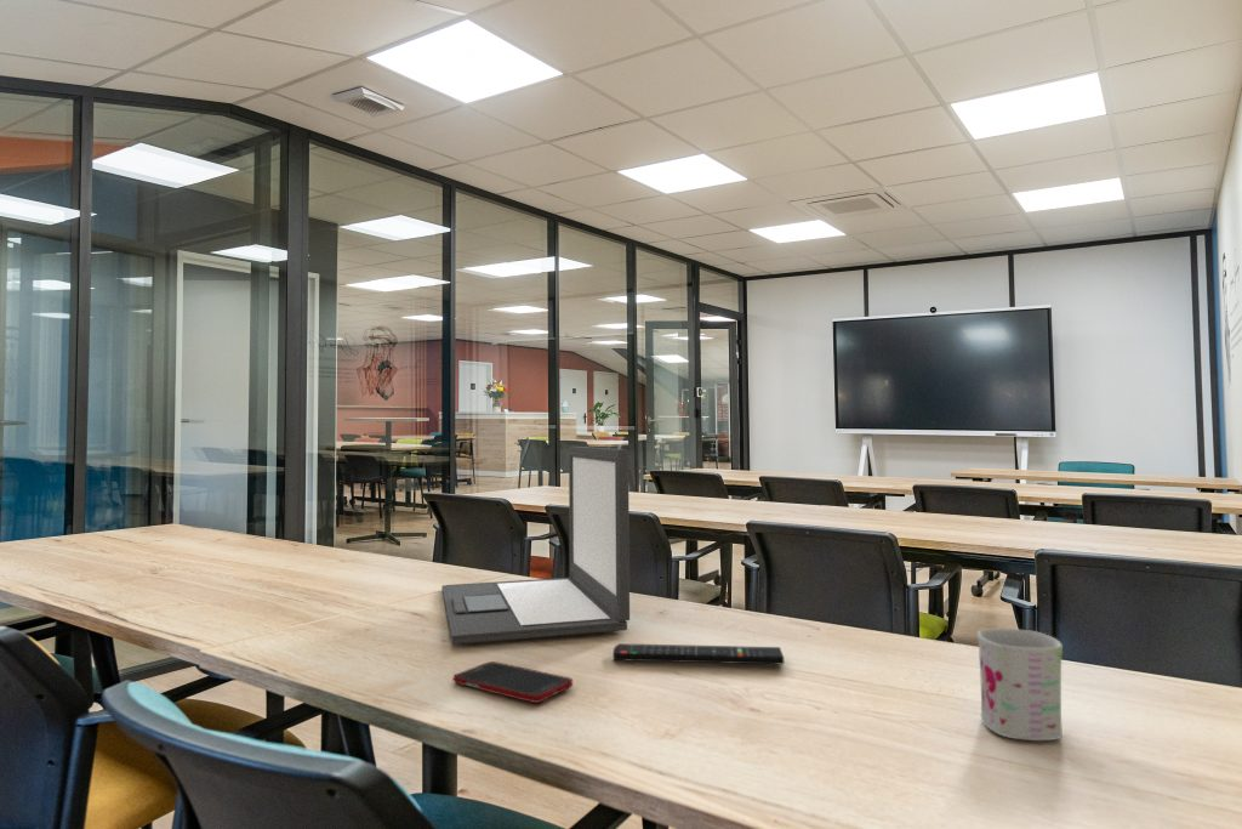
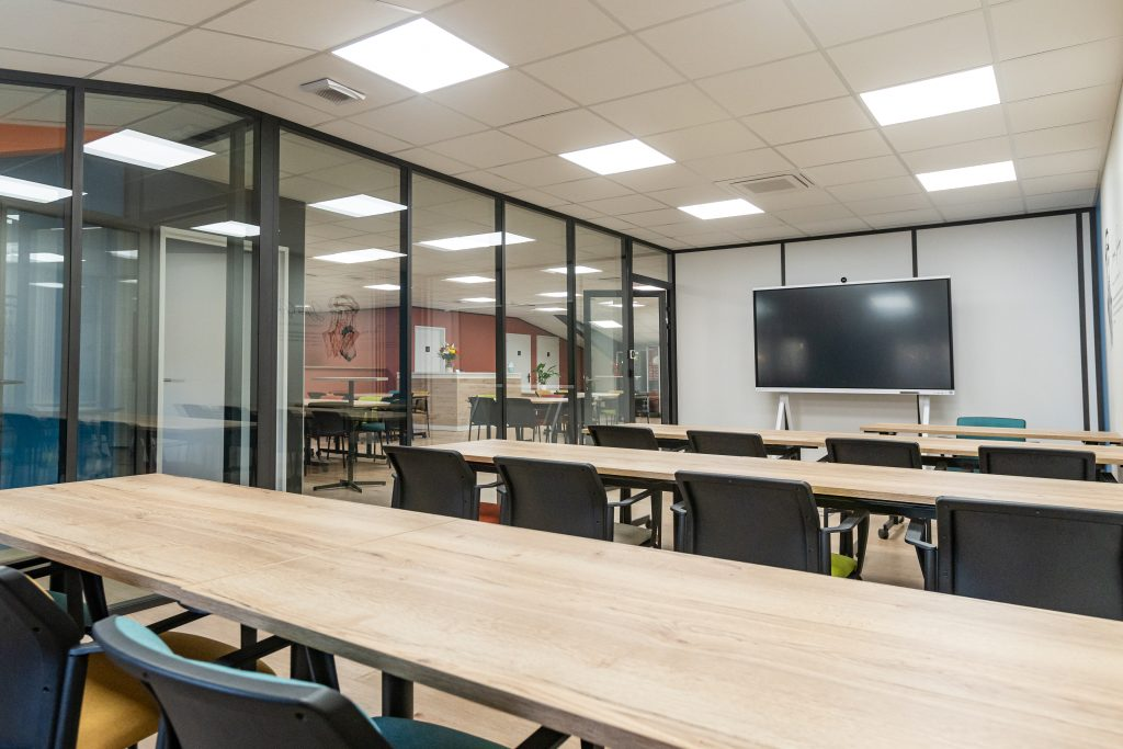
- cell phone (512, 681)
- remote control (696, 654)
- mug (1013, 677)
- laptop (569, 528)
